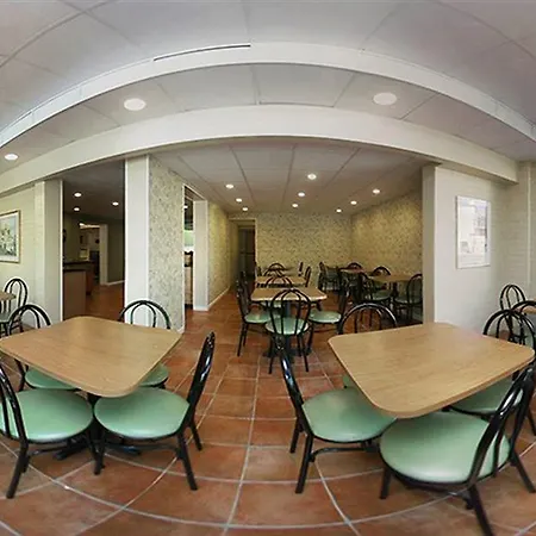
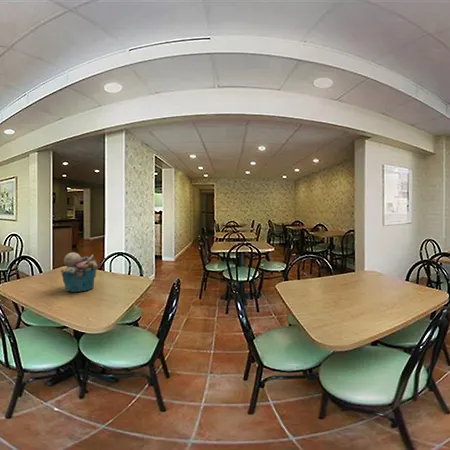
+ bucket (80, 270)
